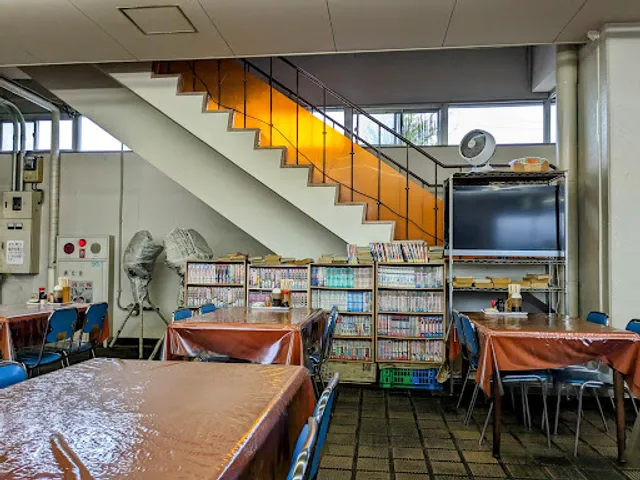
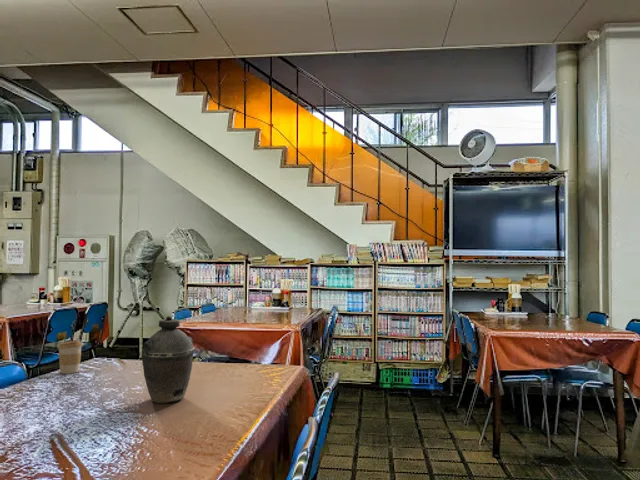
+ kettle (168, 357)
+ coffee cup (69, 356)
